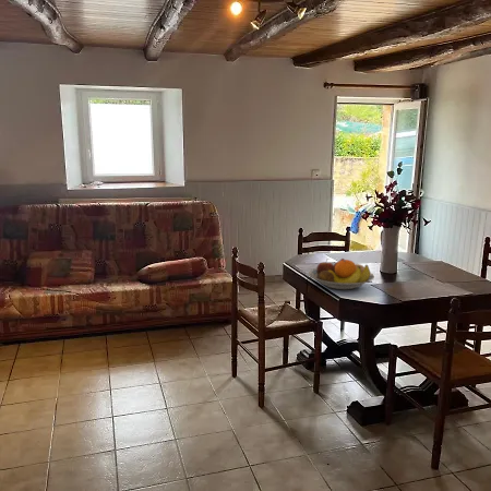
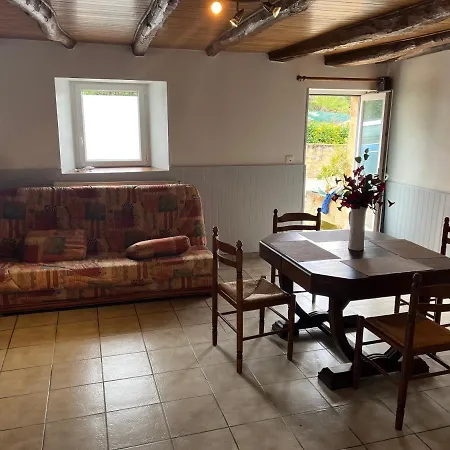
- fruit bowl (342, 272)
